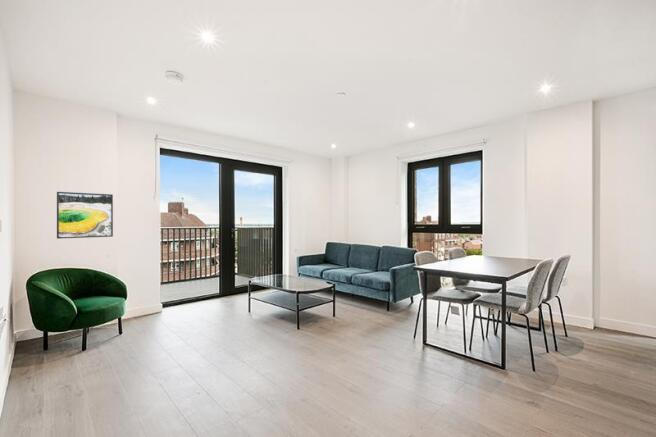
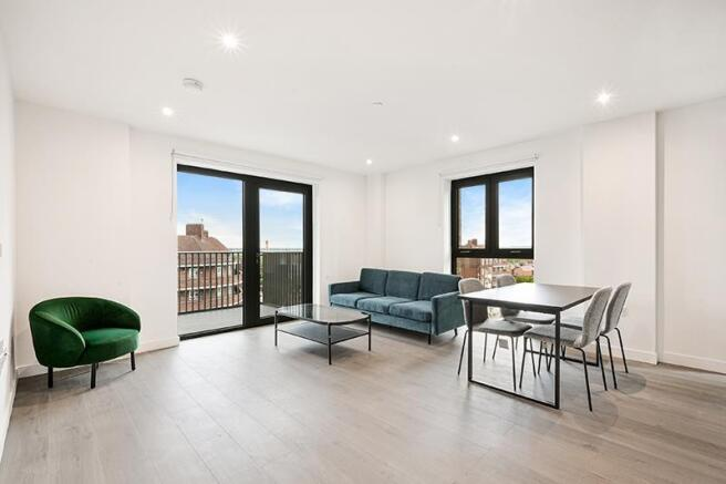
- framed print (86, 215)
